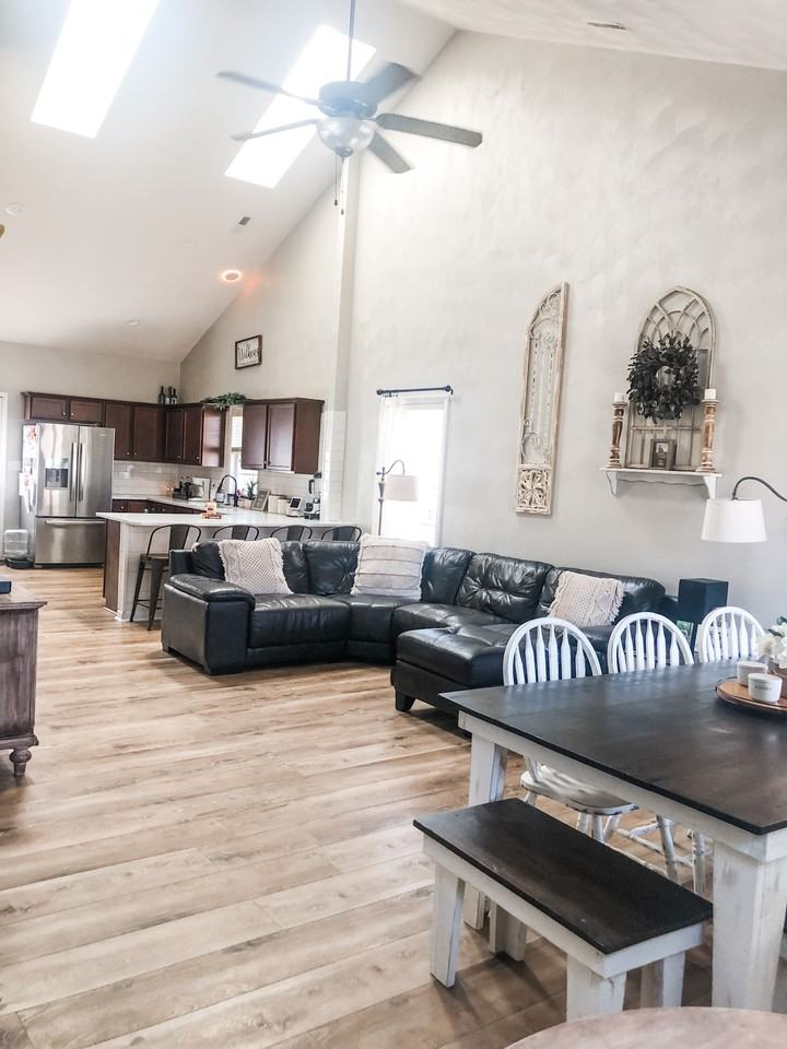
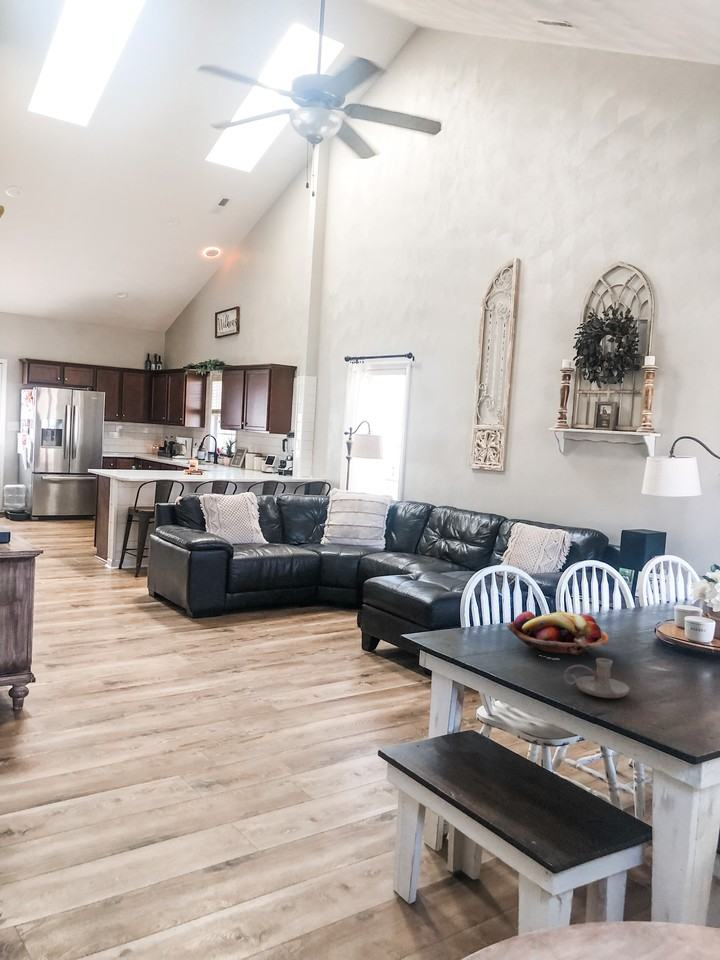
+ candle holder (596, 676)
+ fruit basket (559, 630)
